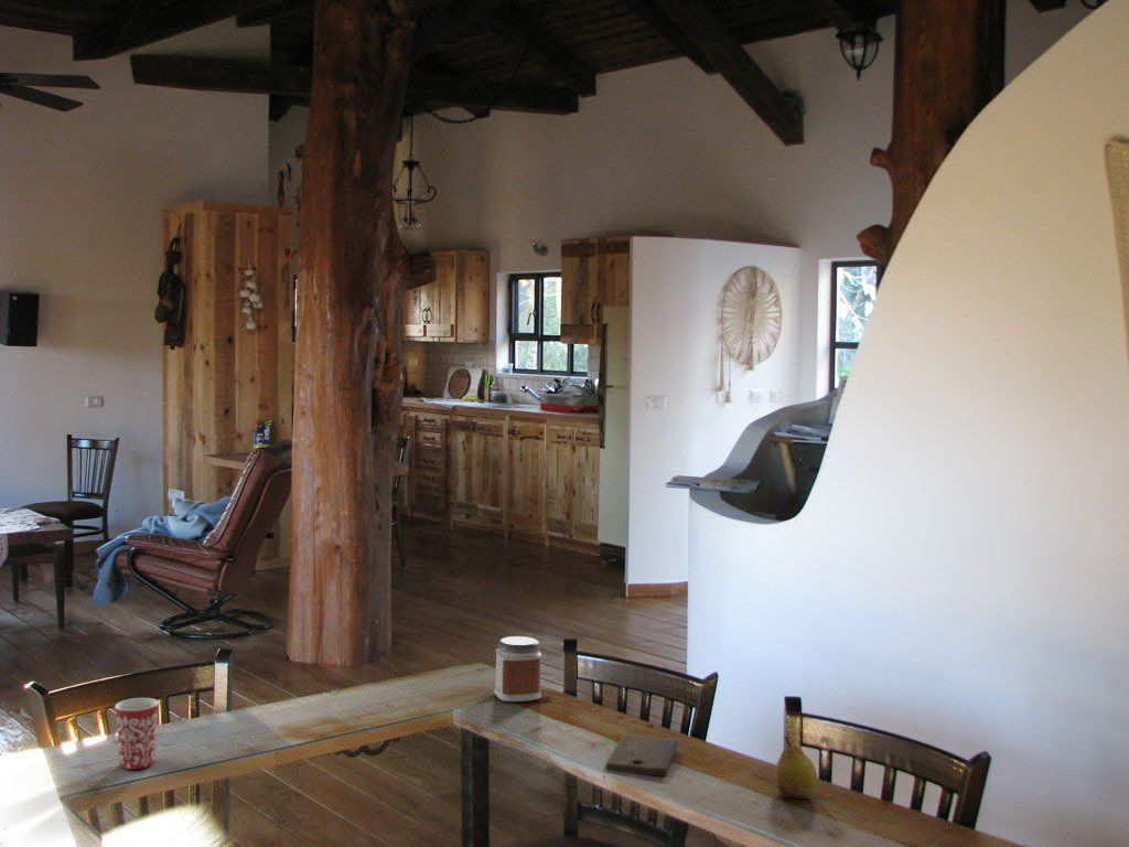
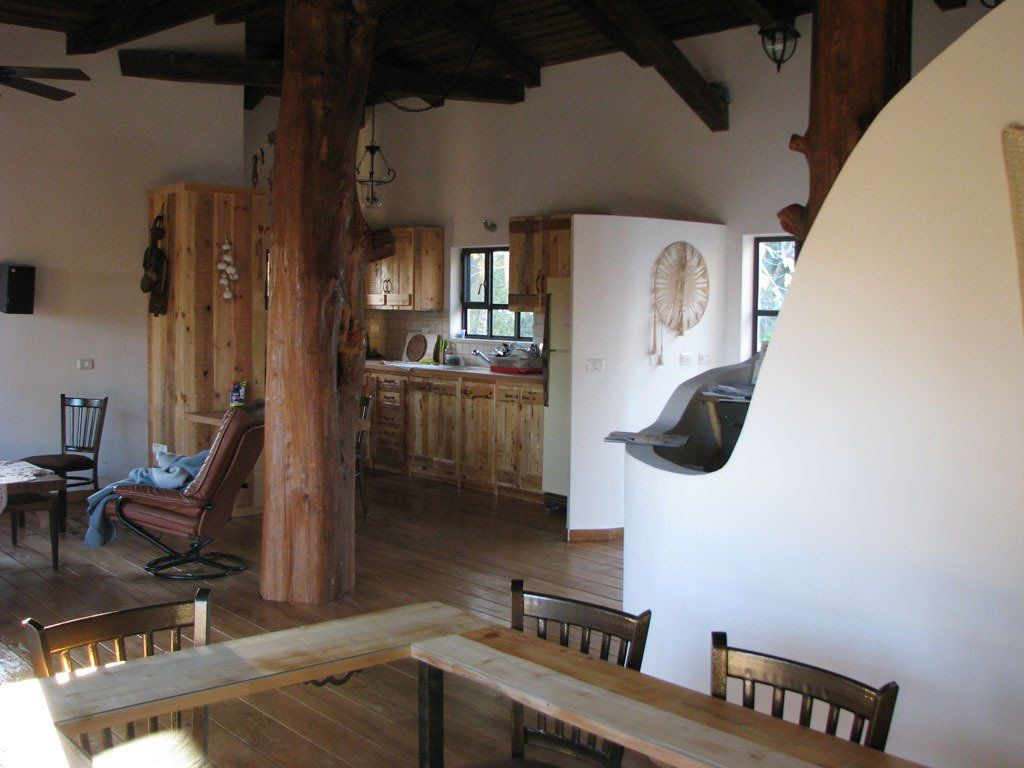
- mug (141, 731)
- jar (517, 667)
- fruit (796, 766)
- cutting board (643, 753)
